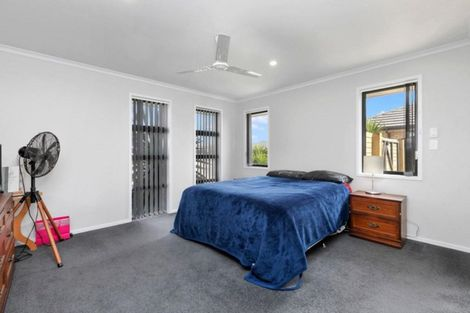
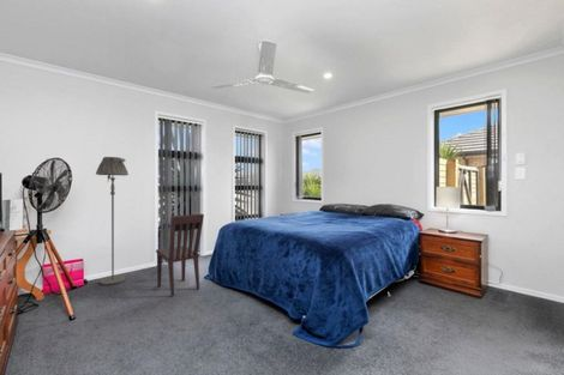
+ floor lamp (112, 219)
+ dining chair (179, 250)
